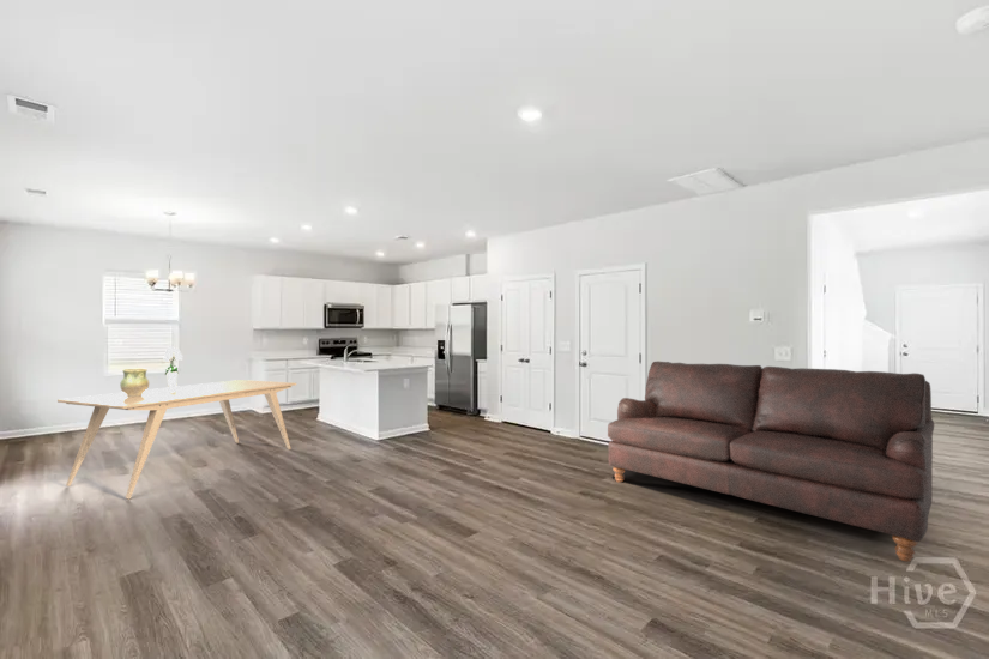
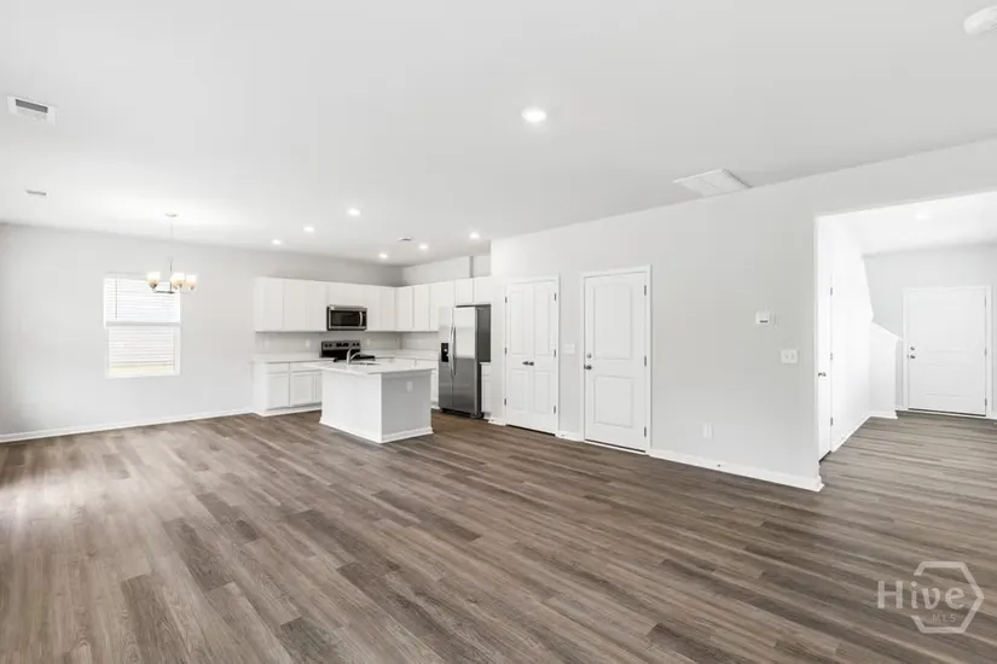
- sofa (754, 431)
- dining table (193, 404)
- bouquet (171, 368)
- ceramic jug (134, 382)
